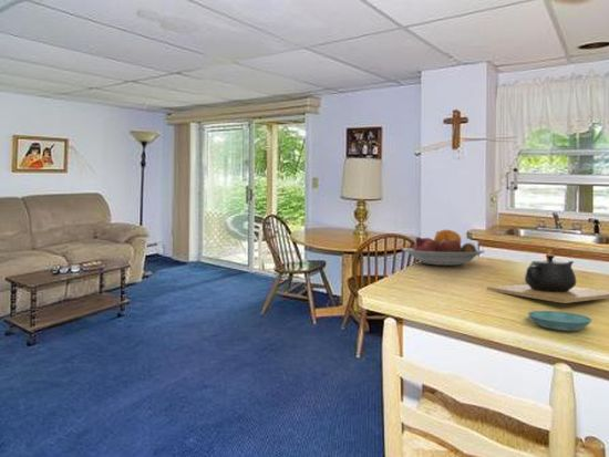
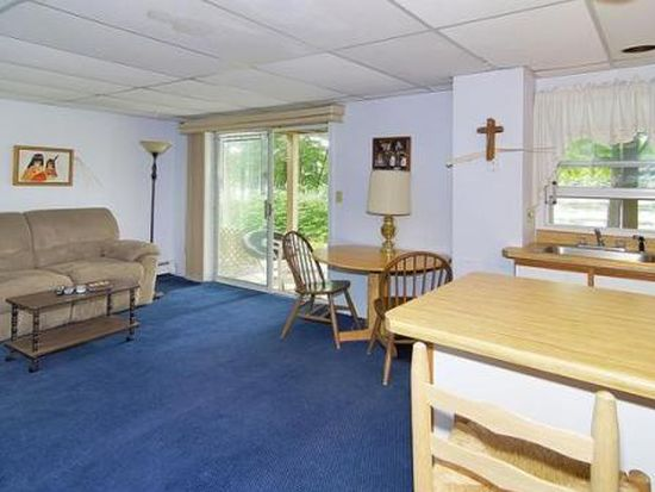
- saucer (558, 321)
- fruit bowl (442, 246)
- teapot (551, 273)
